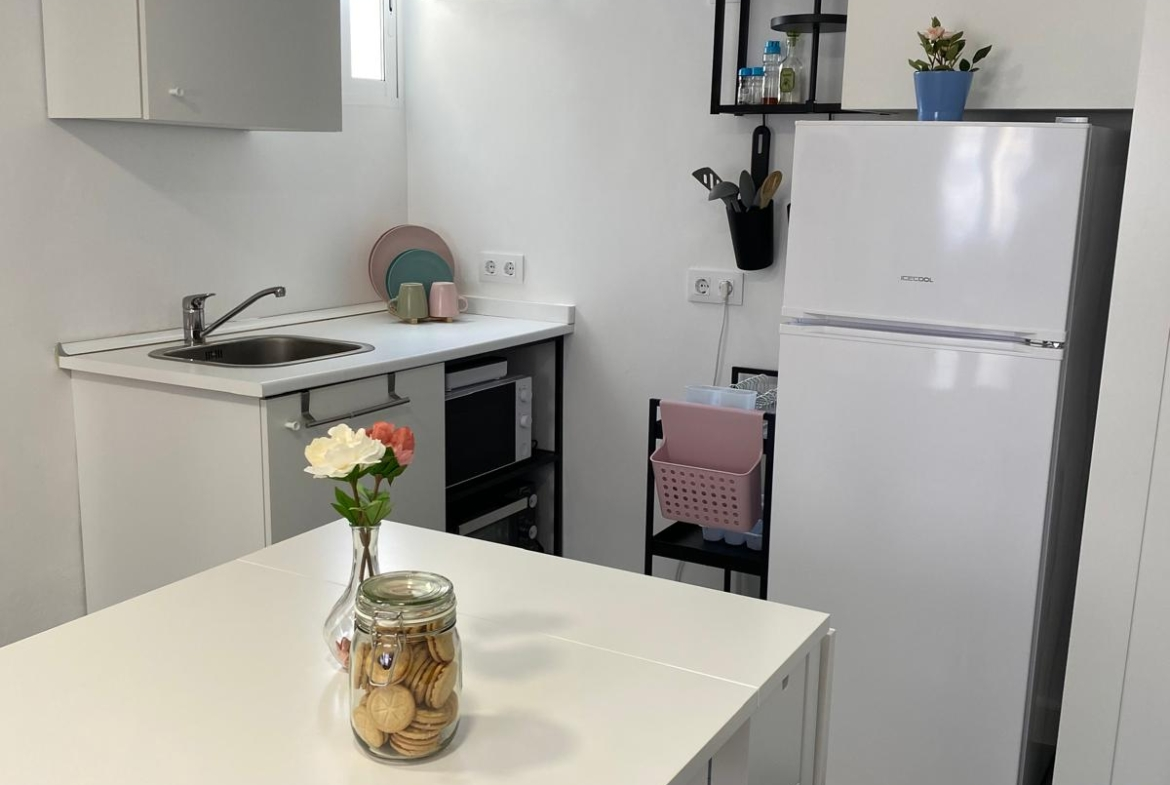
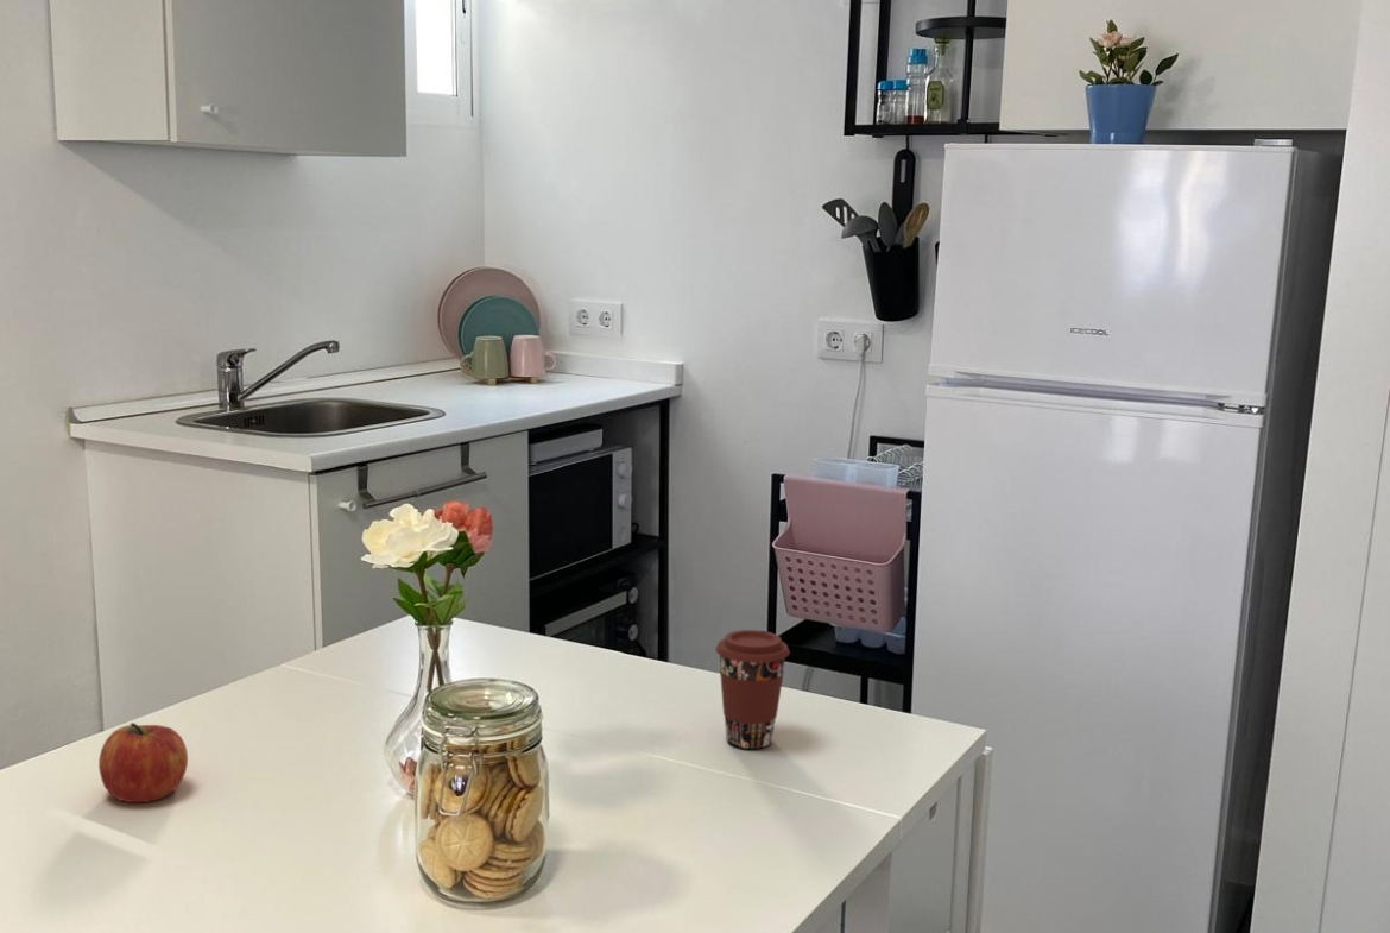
+ fruit (143, 757)
+ coffee cup (751, 688)
